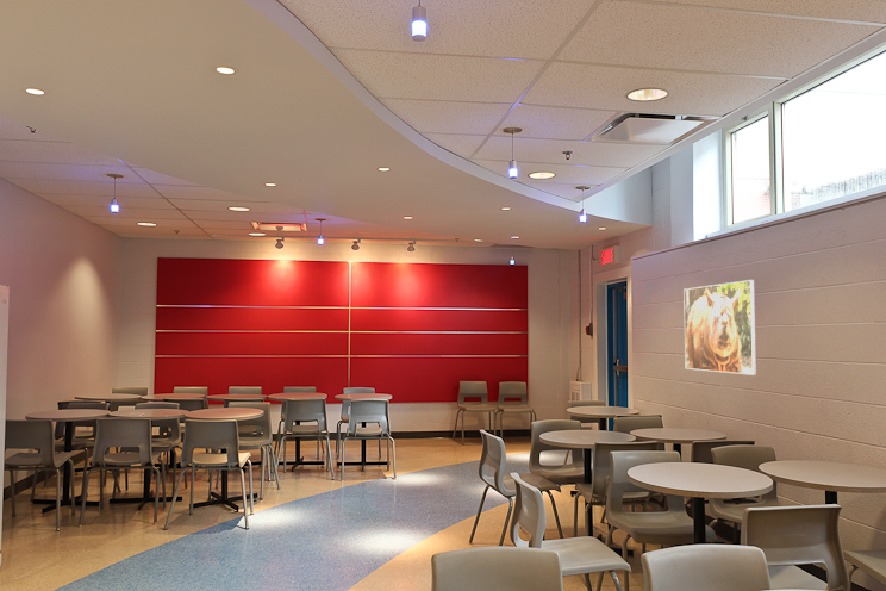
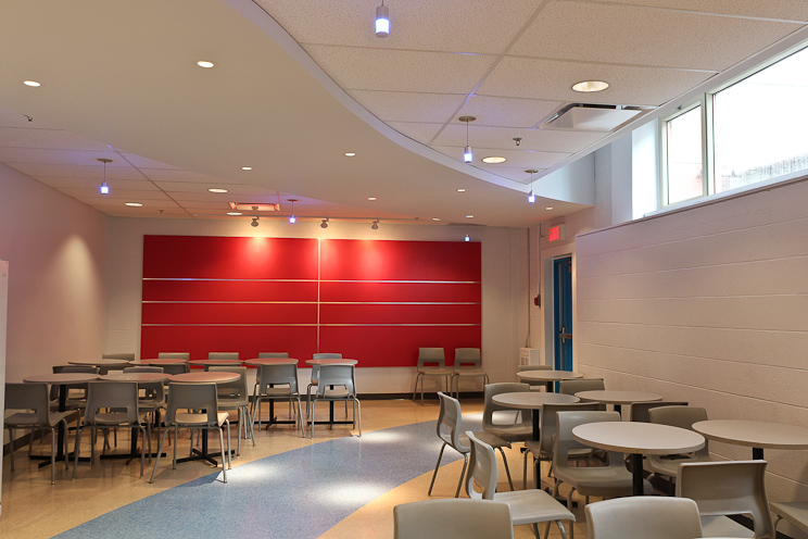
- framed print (716, 328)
